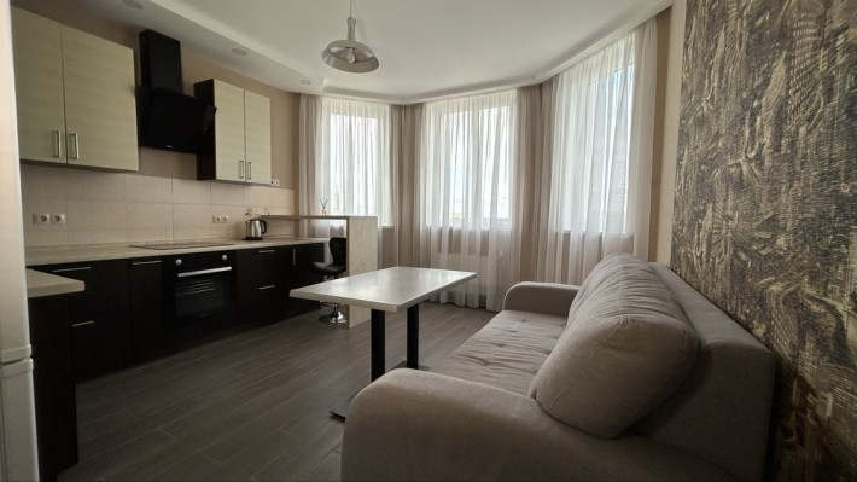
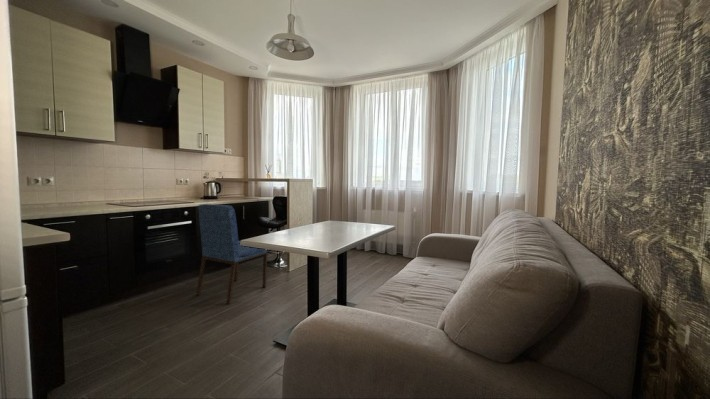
+ dining chair (233, 247)
